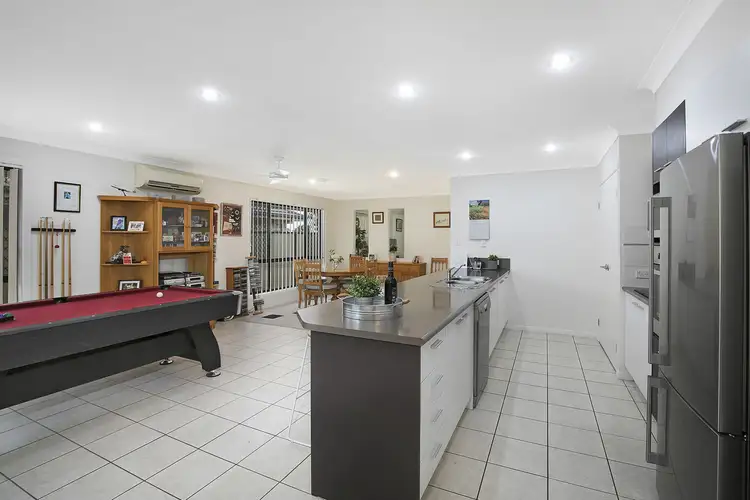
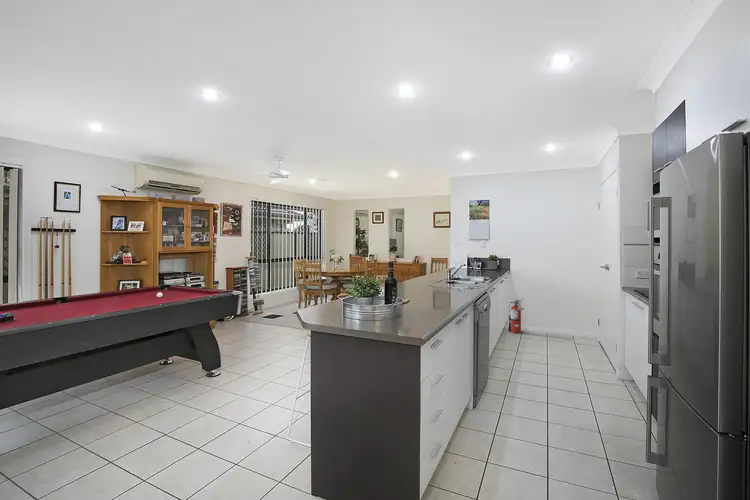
+ fire extinguisher (515, 315)
